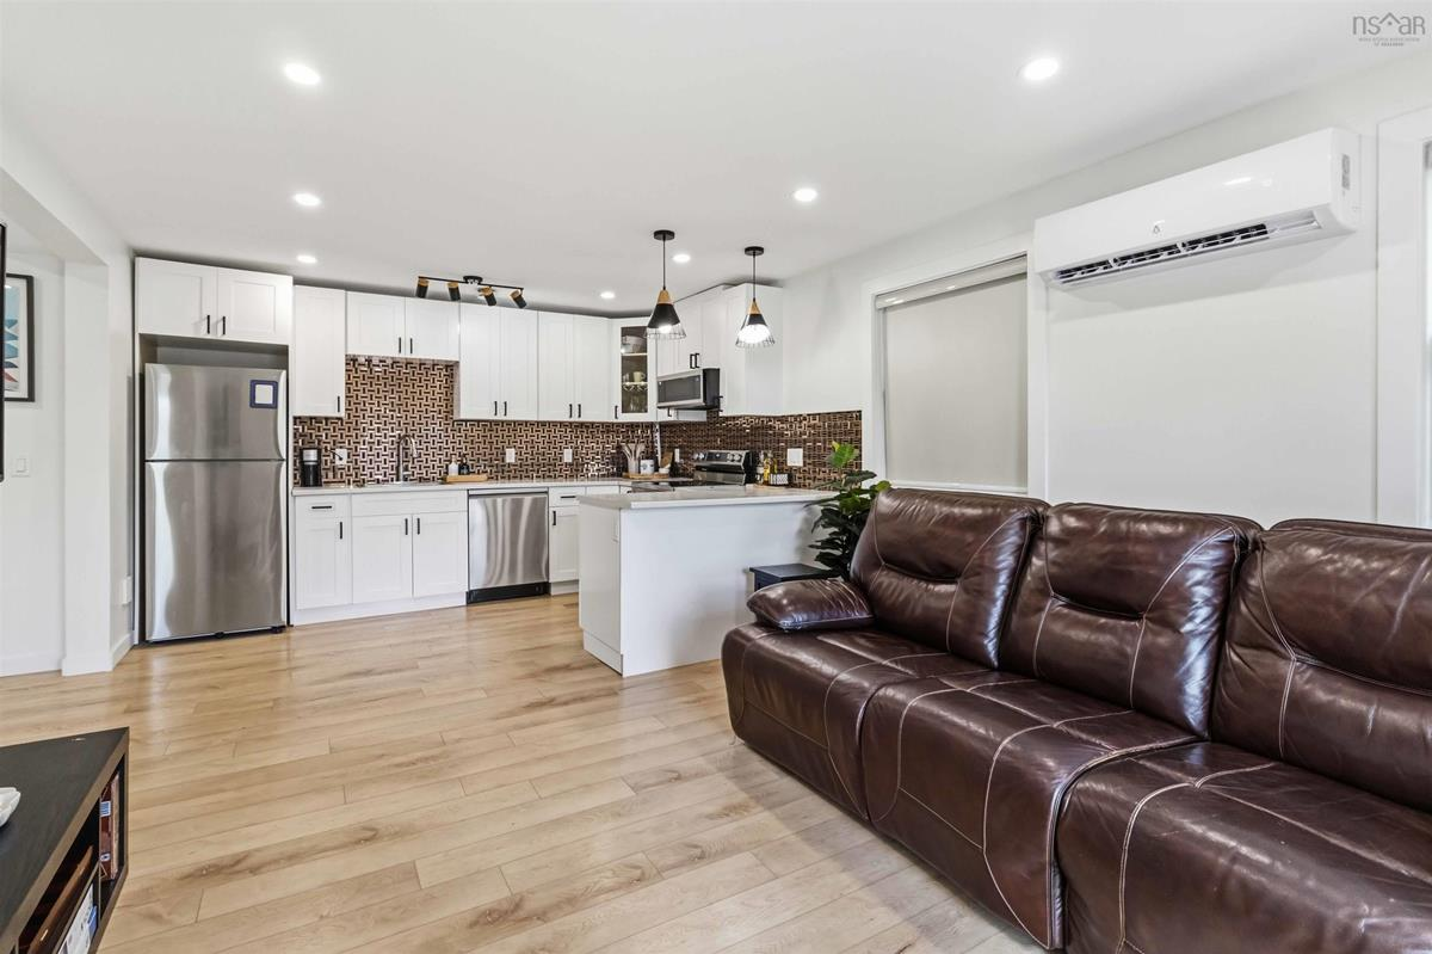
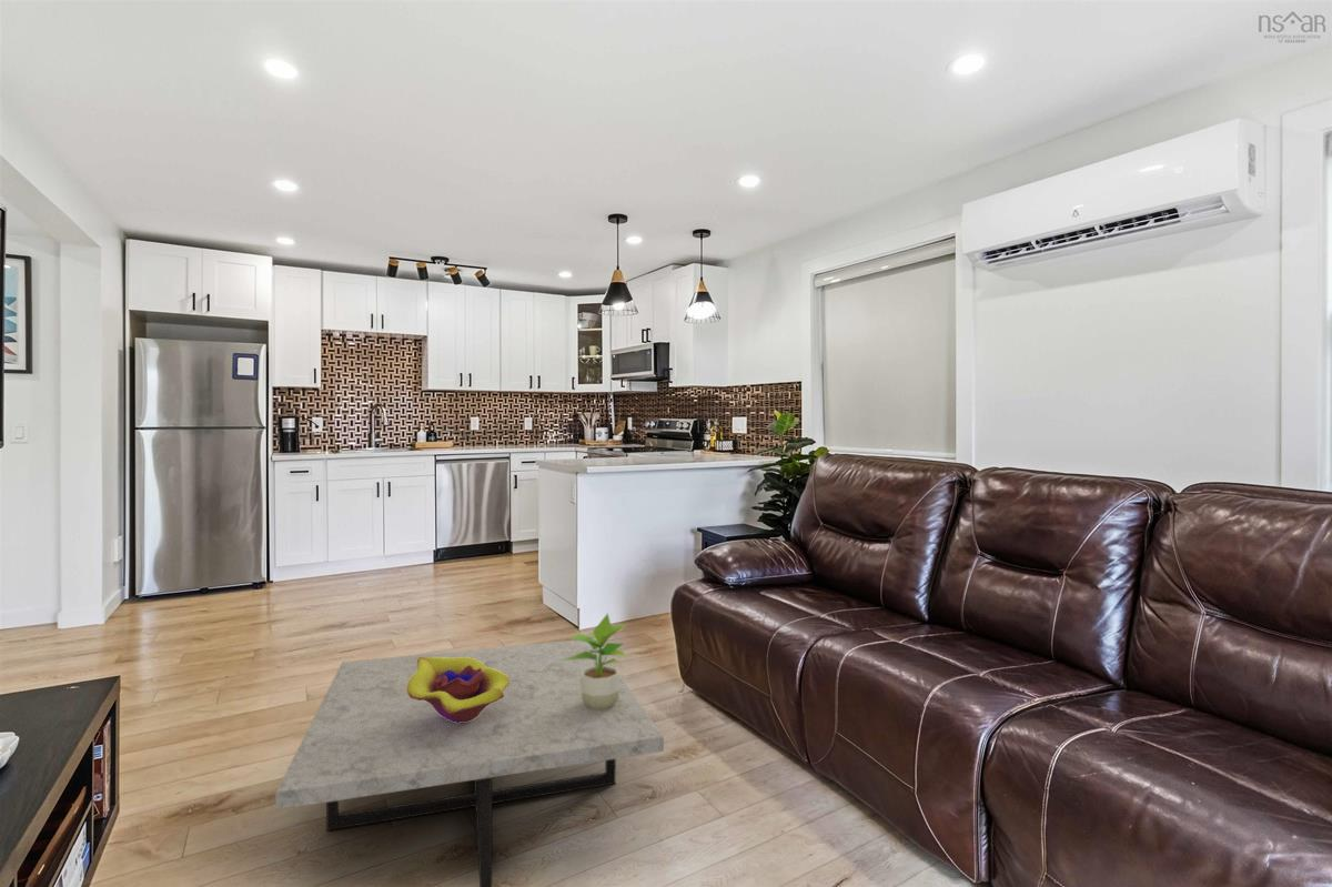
+ coffee table (480, 748)
+ decorative bowl (458, 691)
+ potted plant (596, 658)
